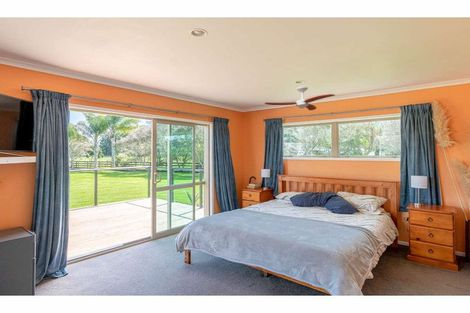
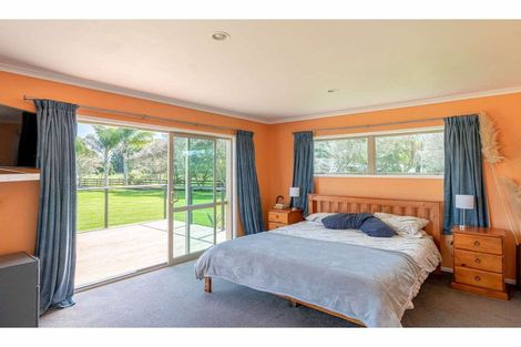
- ceiling fan (298, 100)
